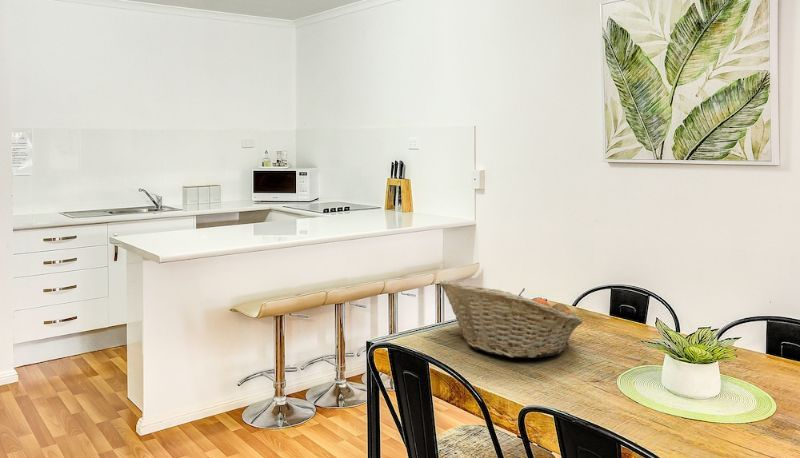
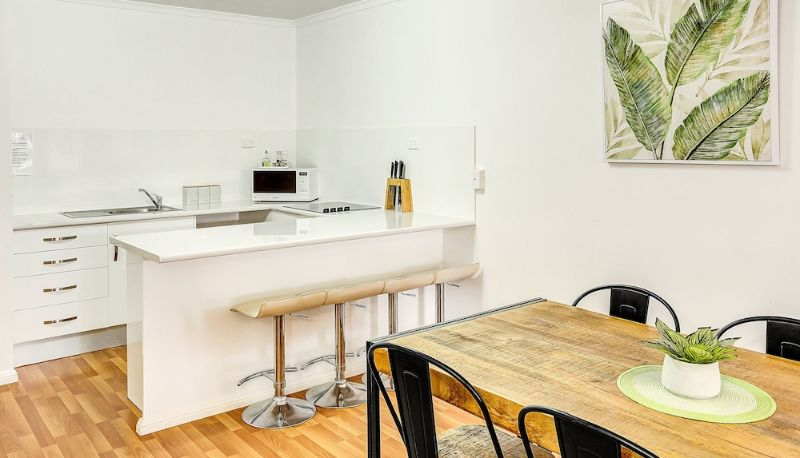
- fruit basket (507, 314)
